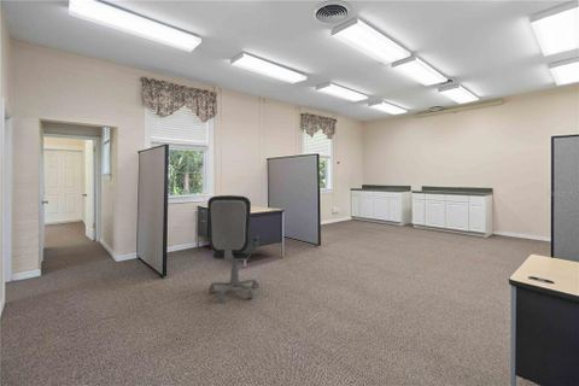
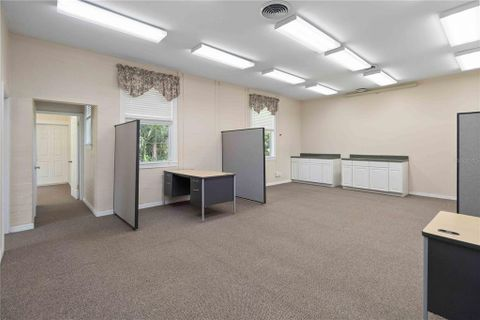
- office chair (233, 244)
